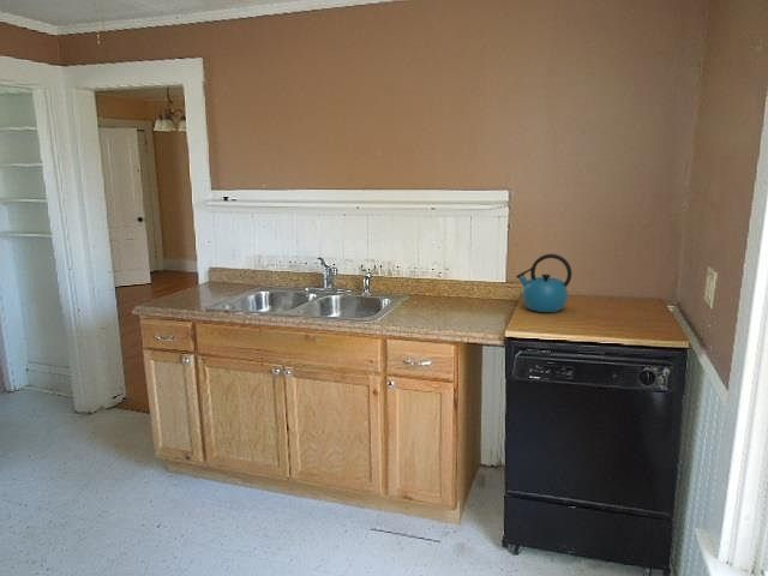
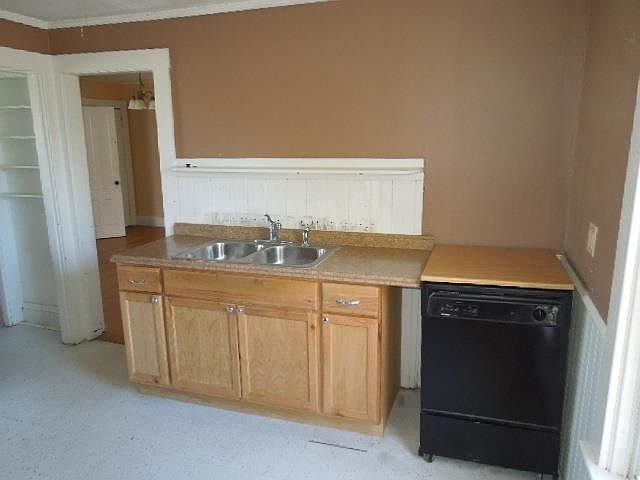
- kettle (542, 281)
